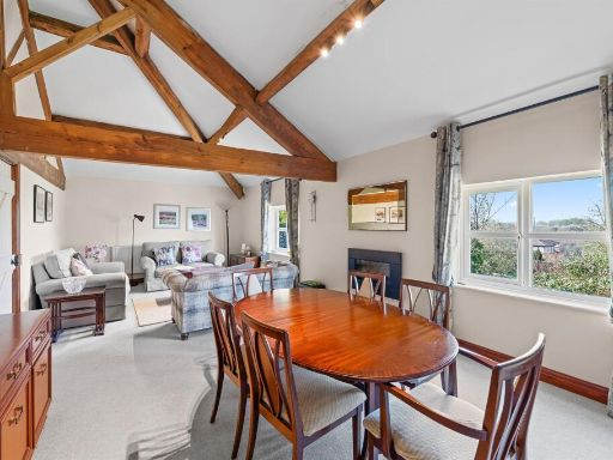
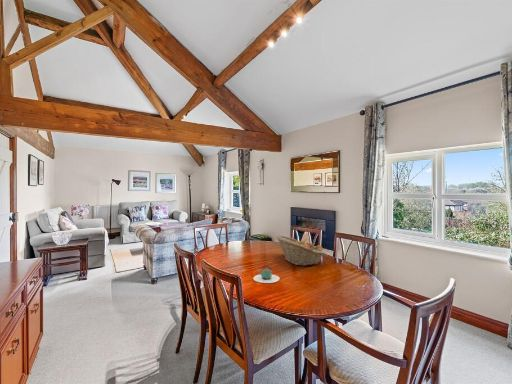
+ teapot (266, 271)
+ fruit basket (299, 248)
